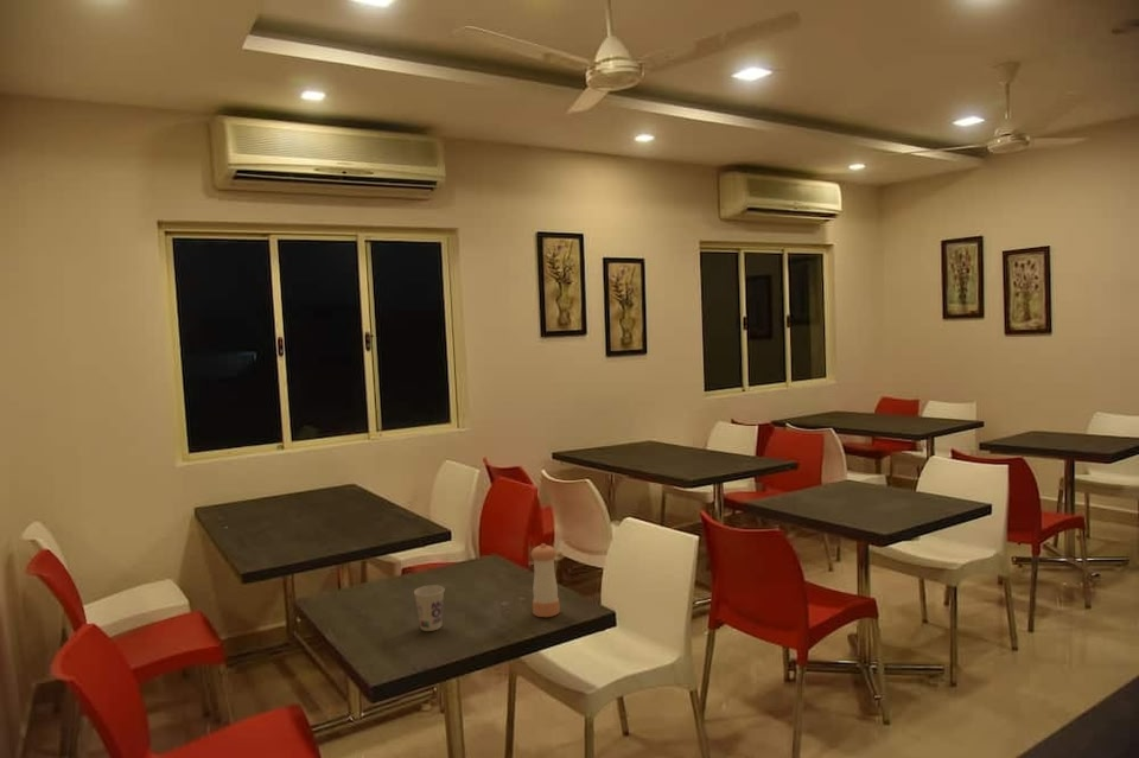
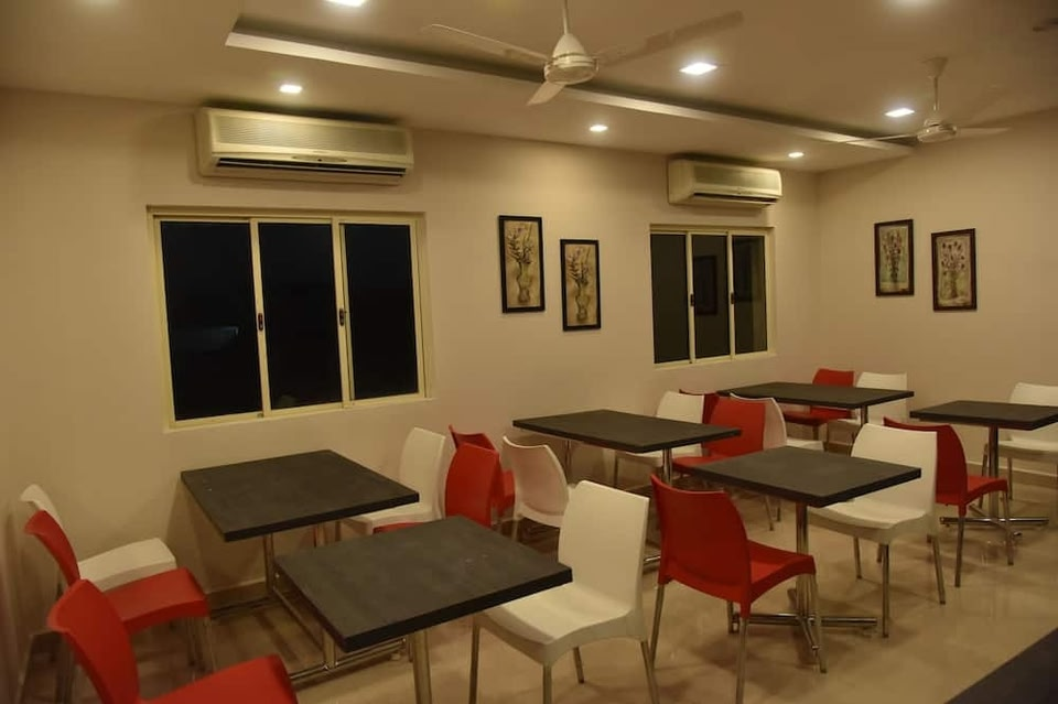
- cup (429, 609)
- pepper shaker (545, 578)
